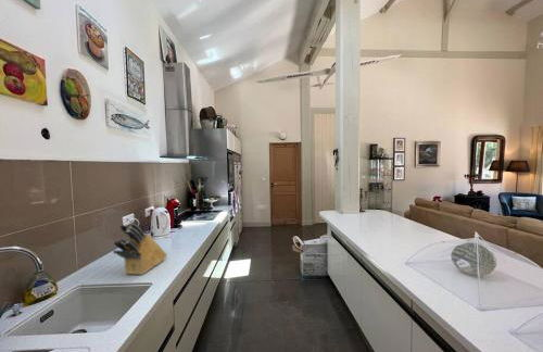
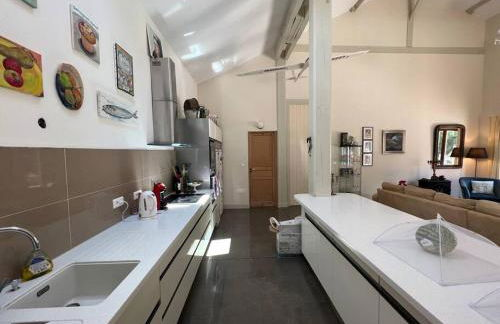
- knife block (141, 243)
